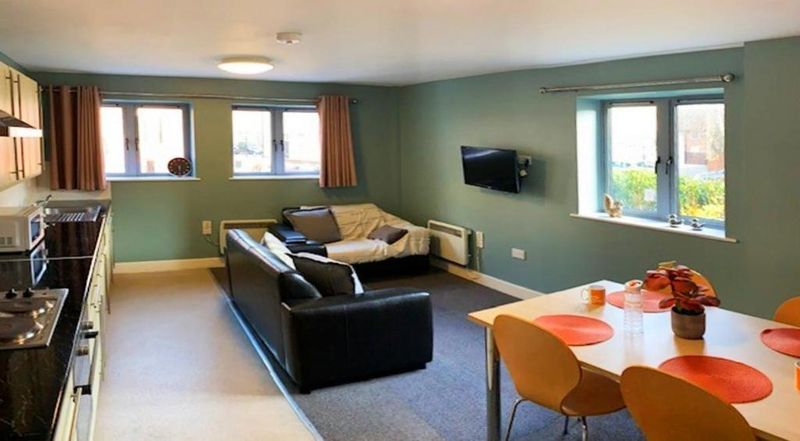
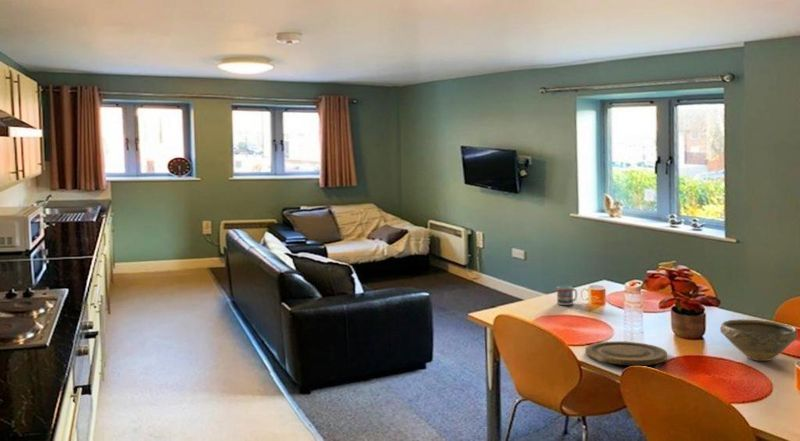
+ plate (625, 352)
+ cup (567, 295)
+ bowl (757, 342)
